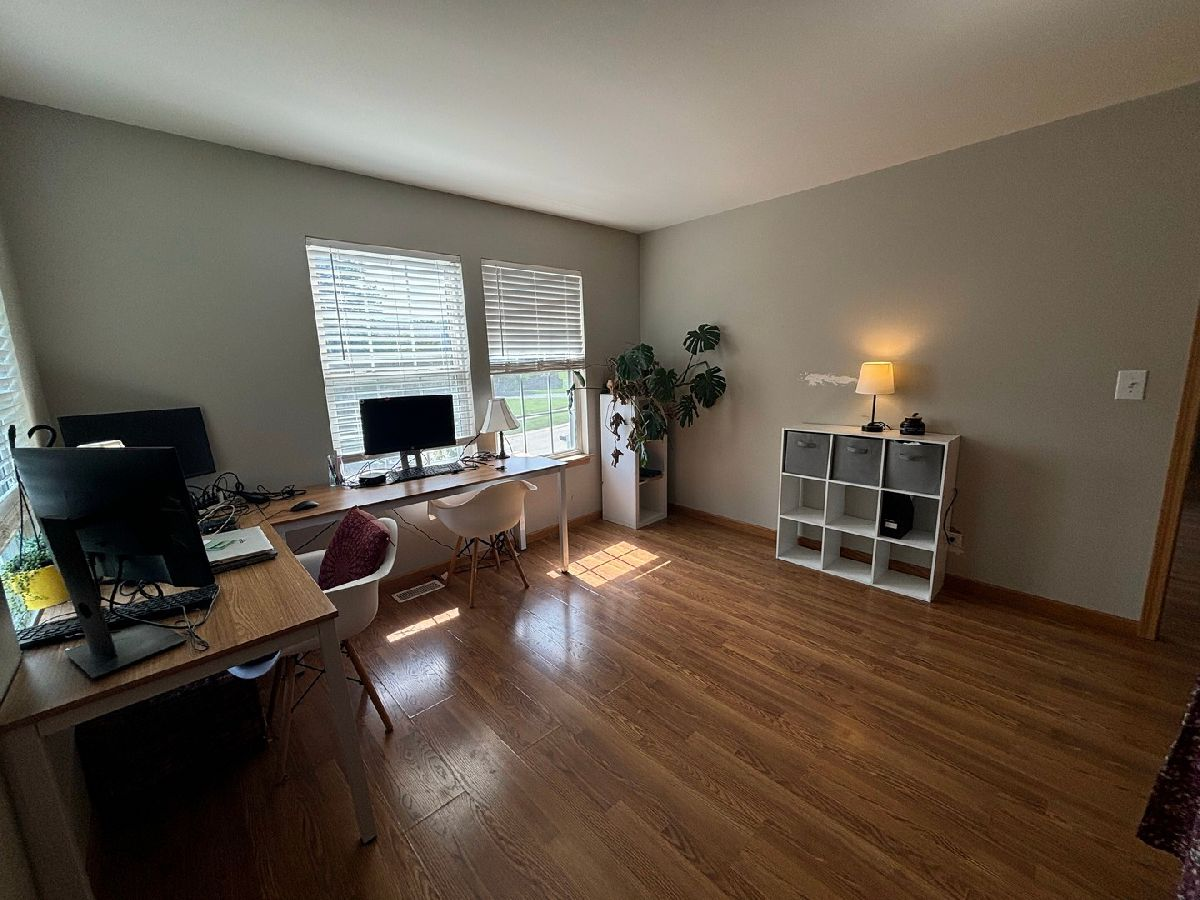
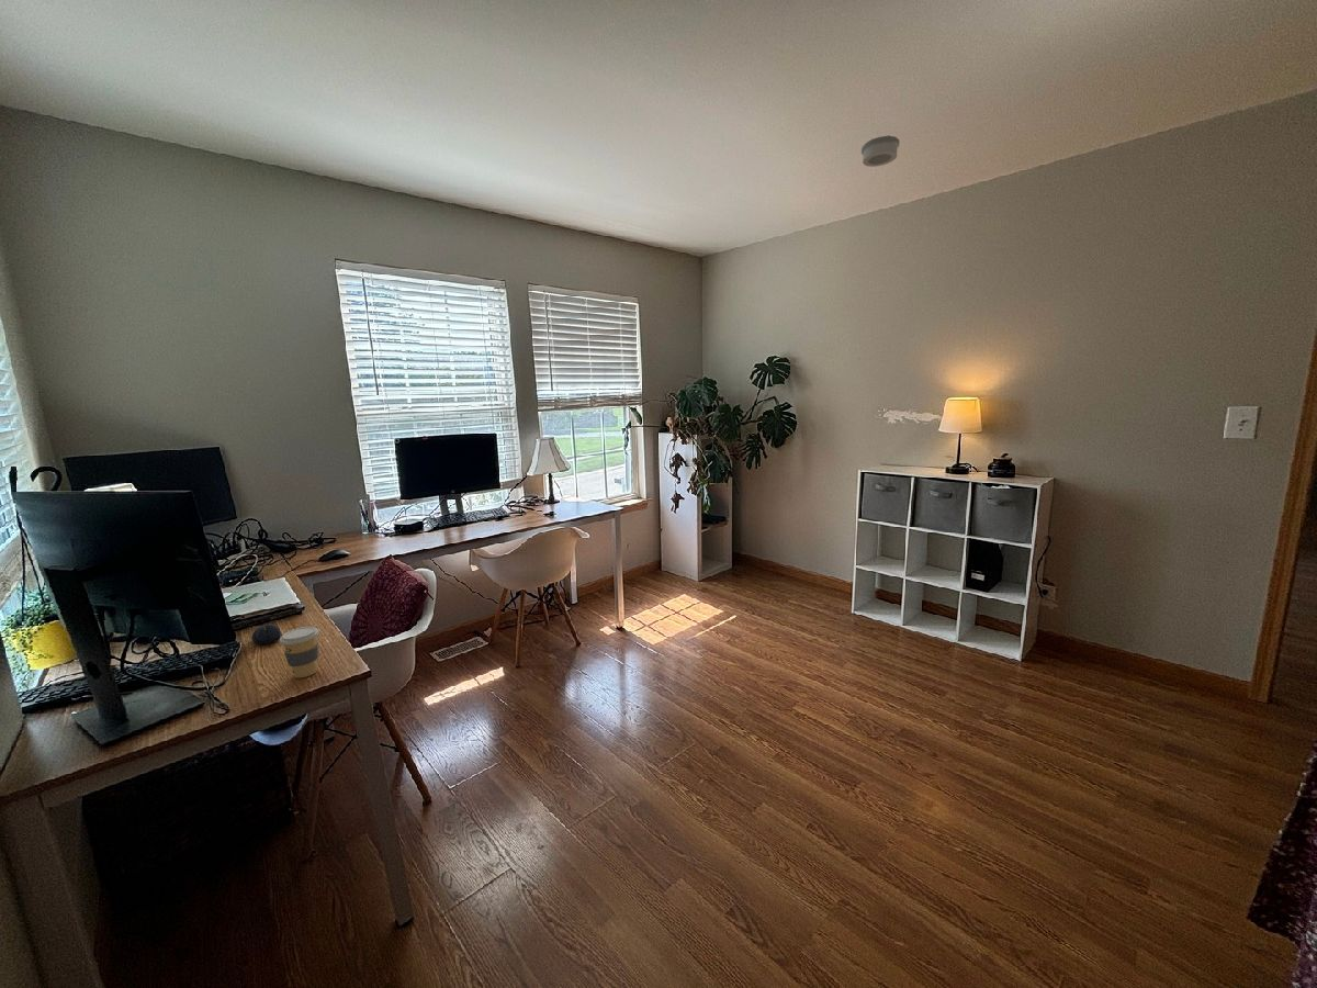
+ coffee cup (302, 652)
+ smoke detector (879, 149)
+ computer mouse (266, 632)
